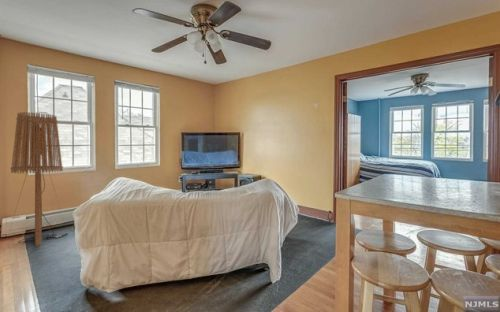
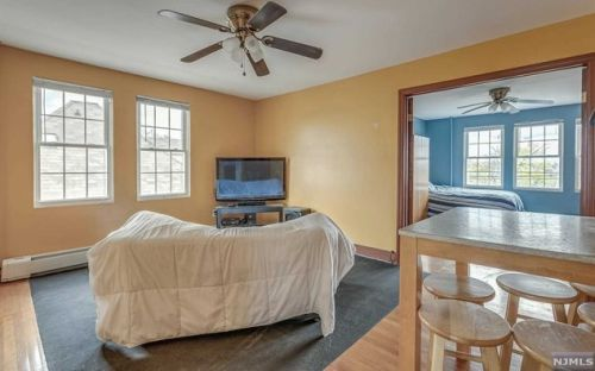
- floor lamp (38, 176)
